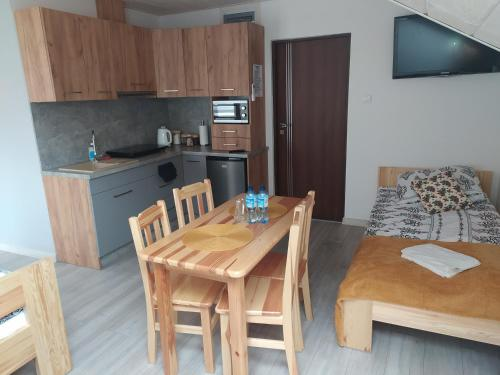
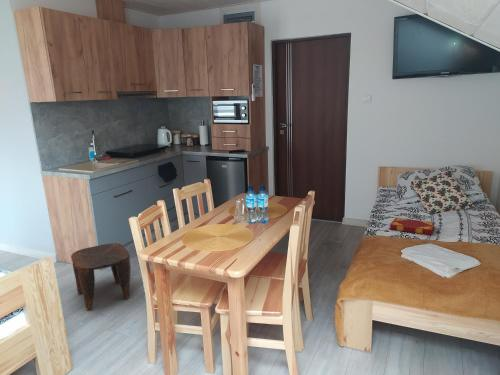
+ hardback book (412, 226)
+ stool (100, 268)
